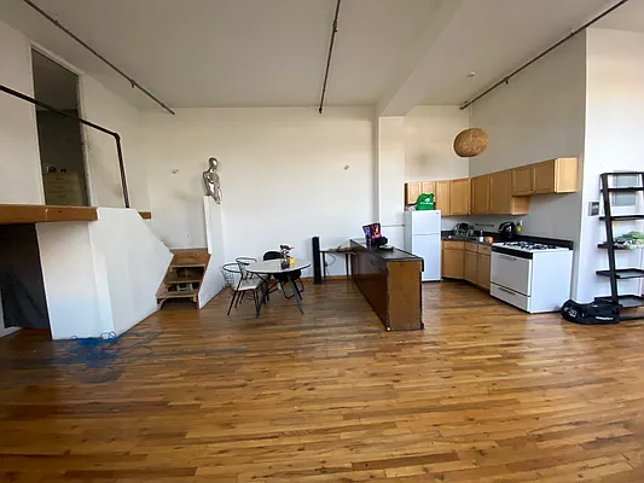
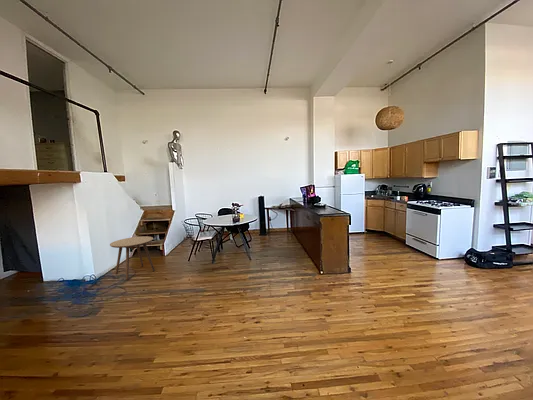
+ side table (128, 256)
